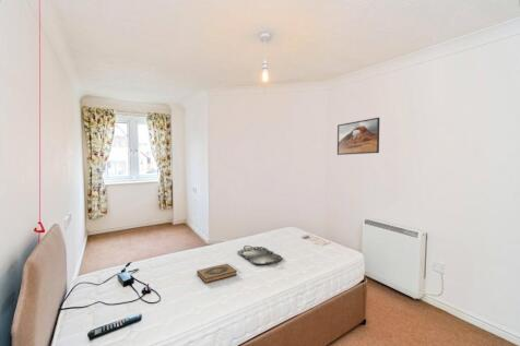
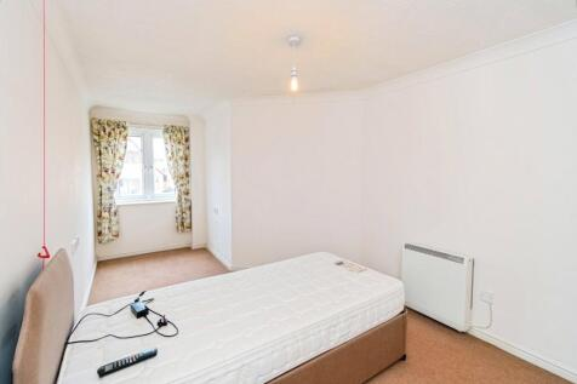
- serving tray (259, 254)
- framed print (356, 138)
- hardback book (216, 272)
